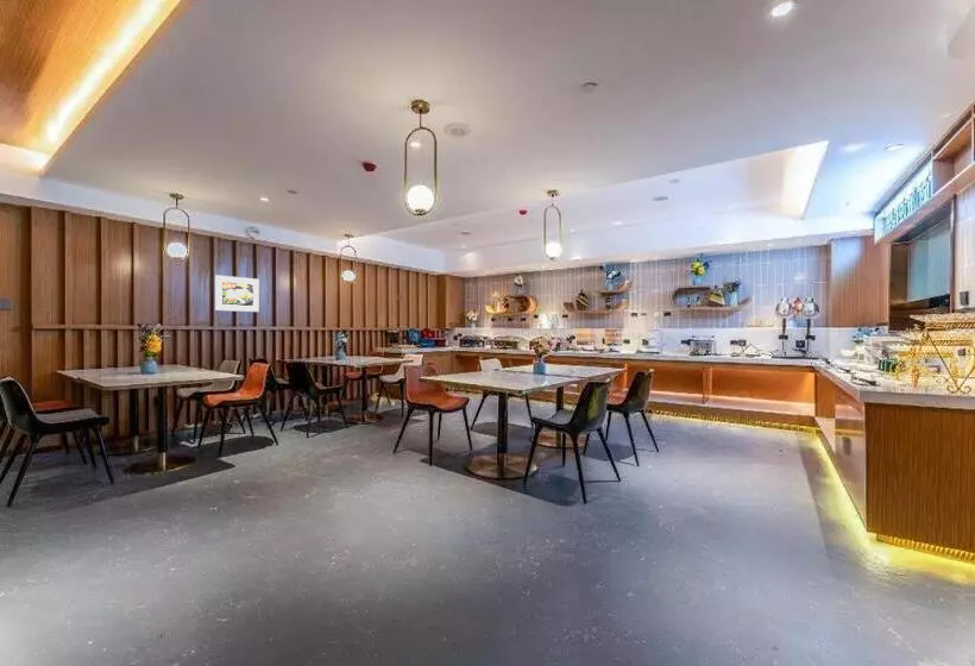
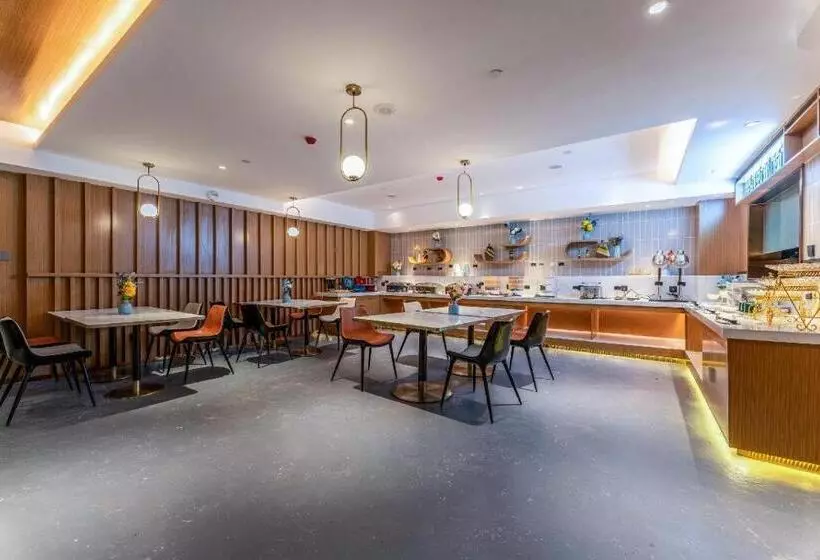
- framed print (238, 294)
